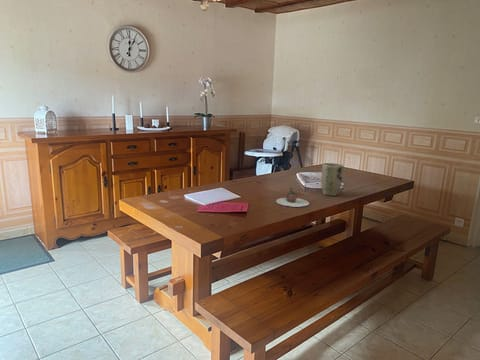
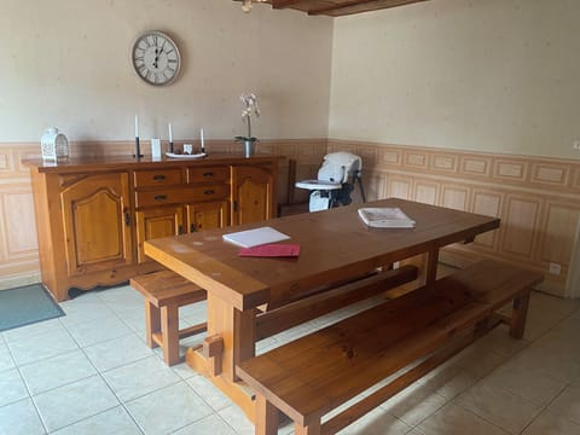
- plant pot (331, 179)
- teapot (292, 195)
